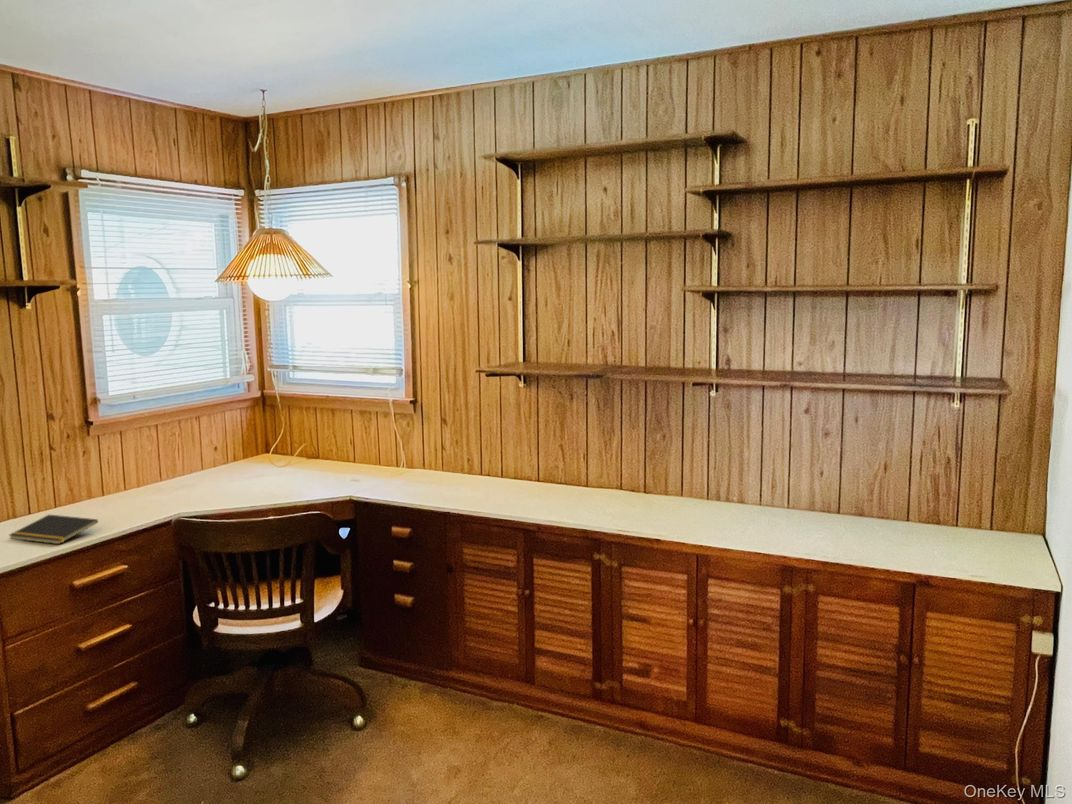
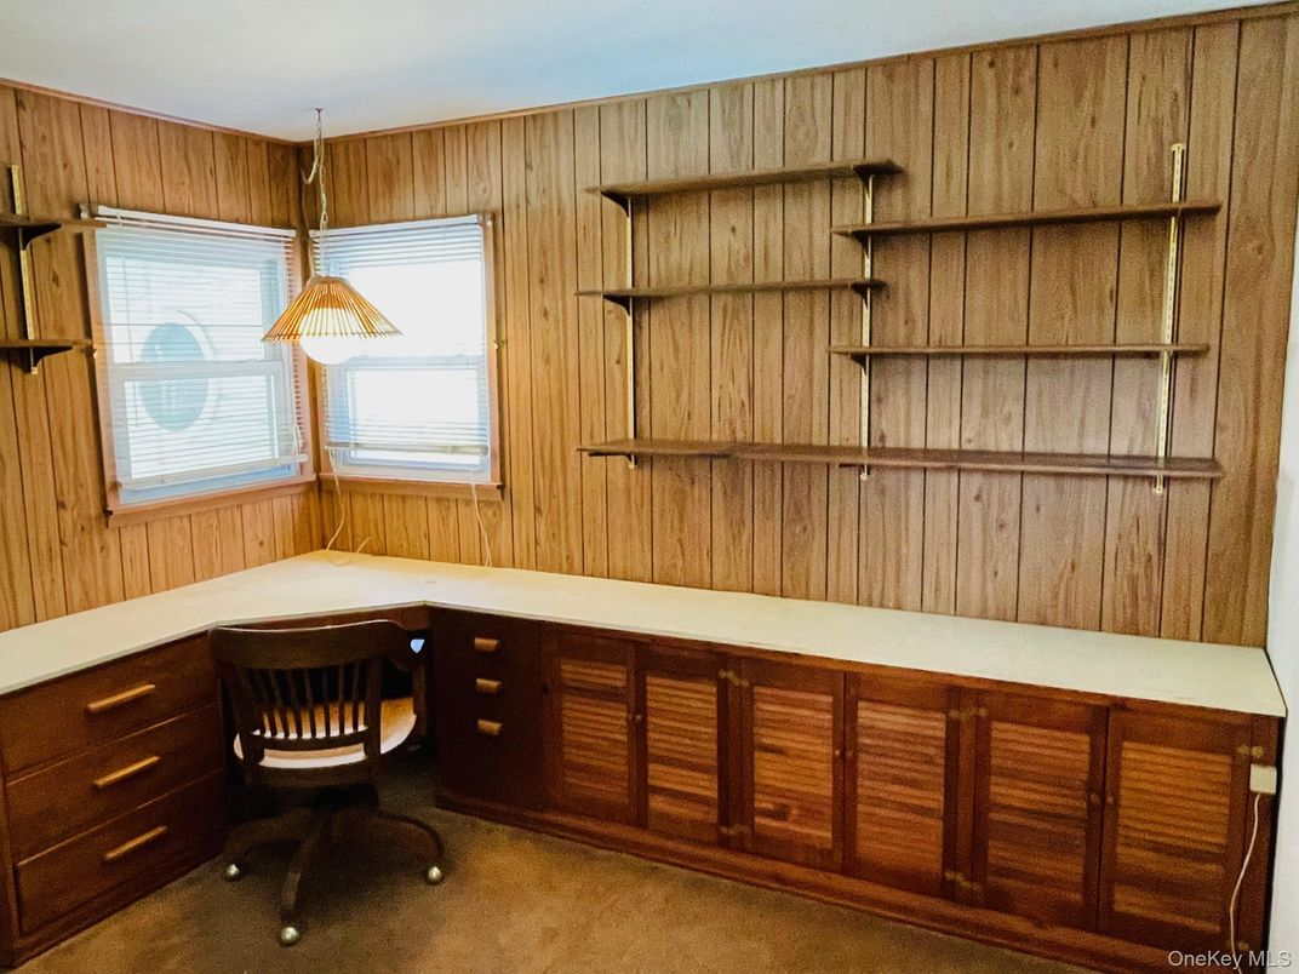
- notepad (53, 528)
